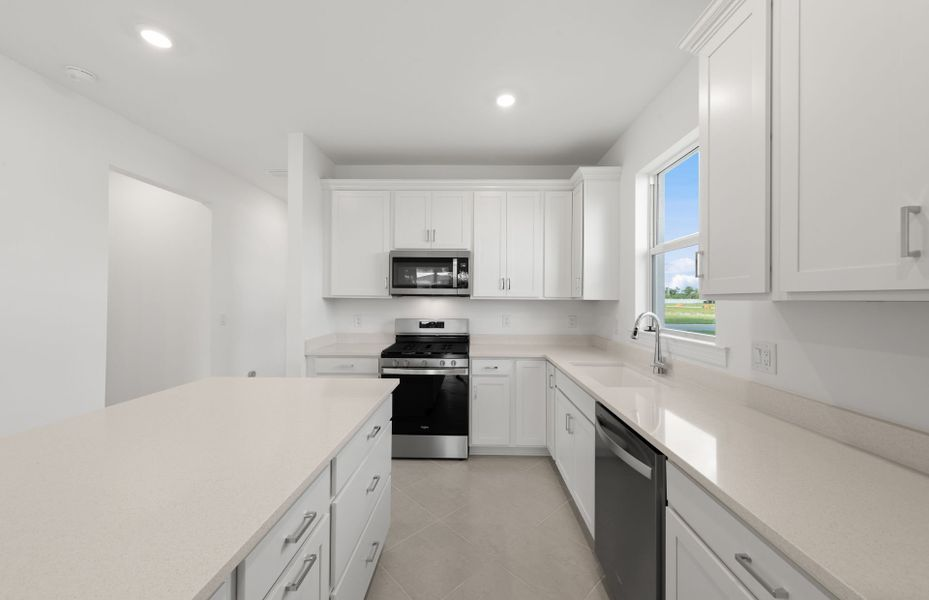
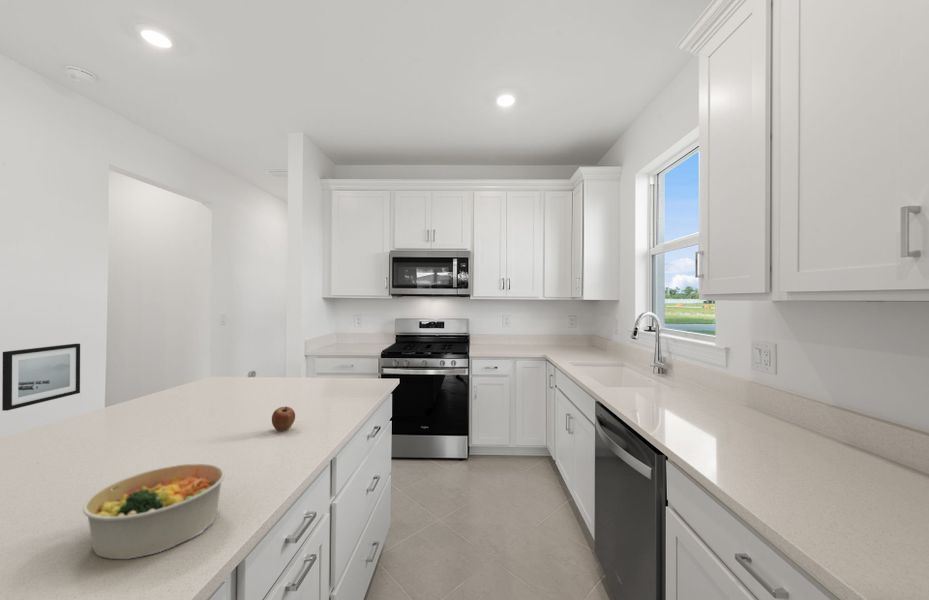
+ wall art (44, 374)
+ bowl (159, 504)
+ fruit (283, 417)
